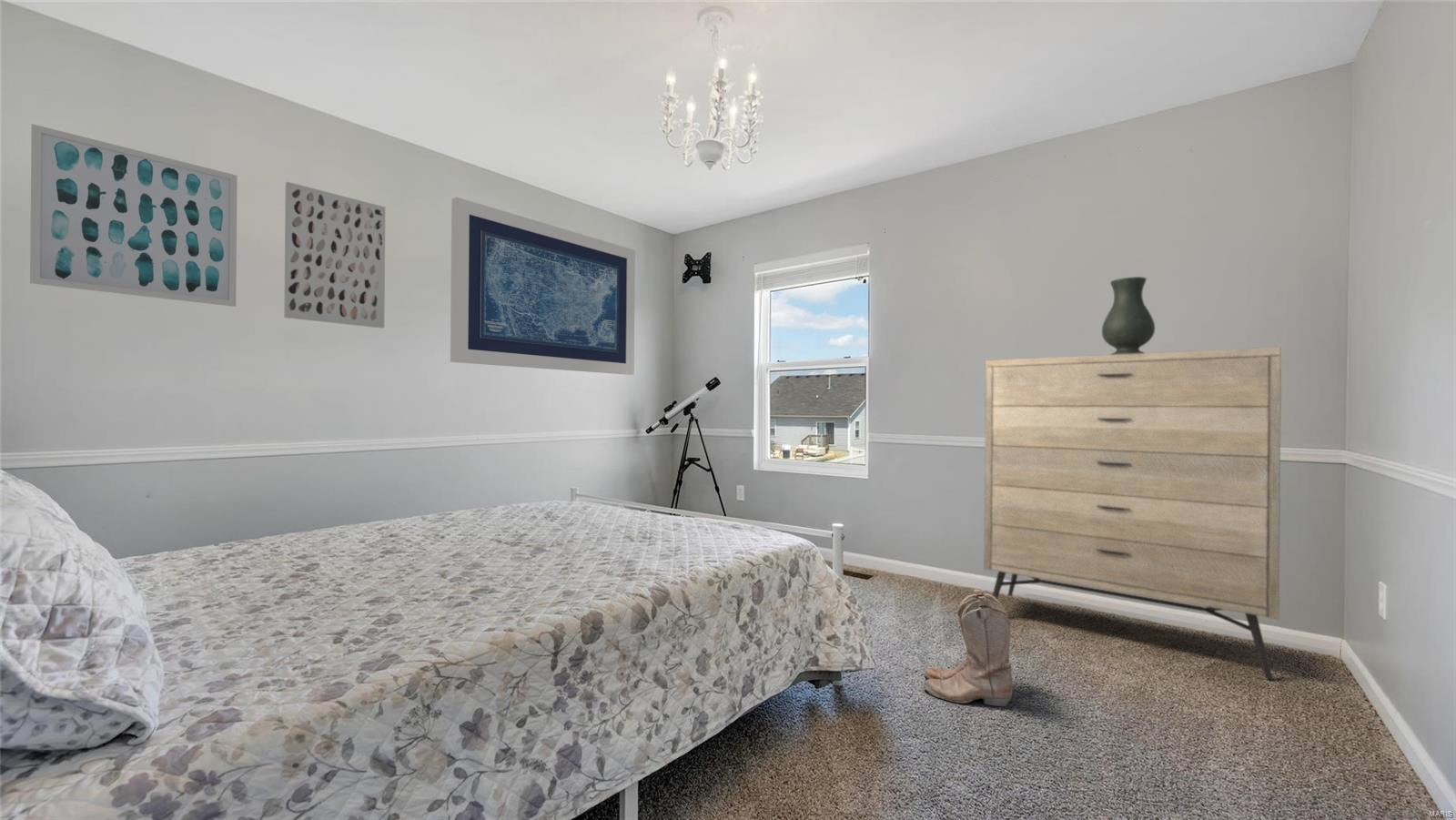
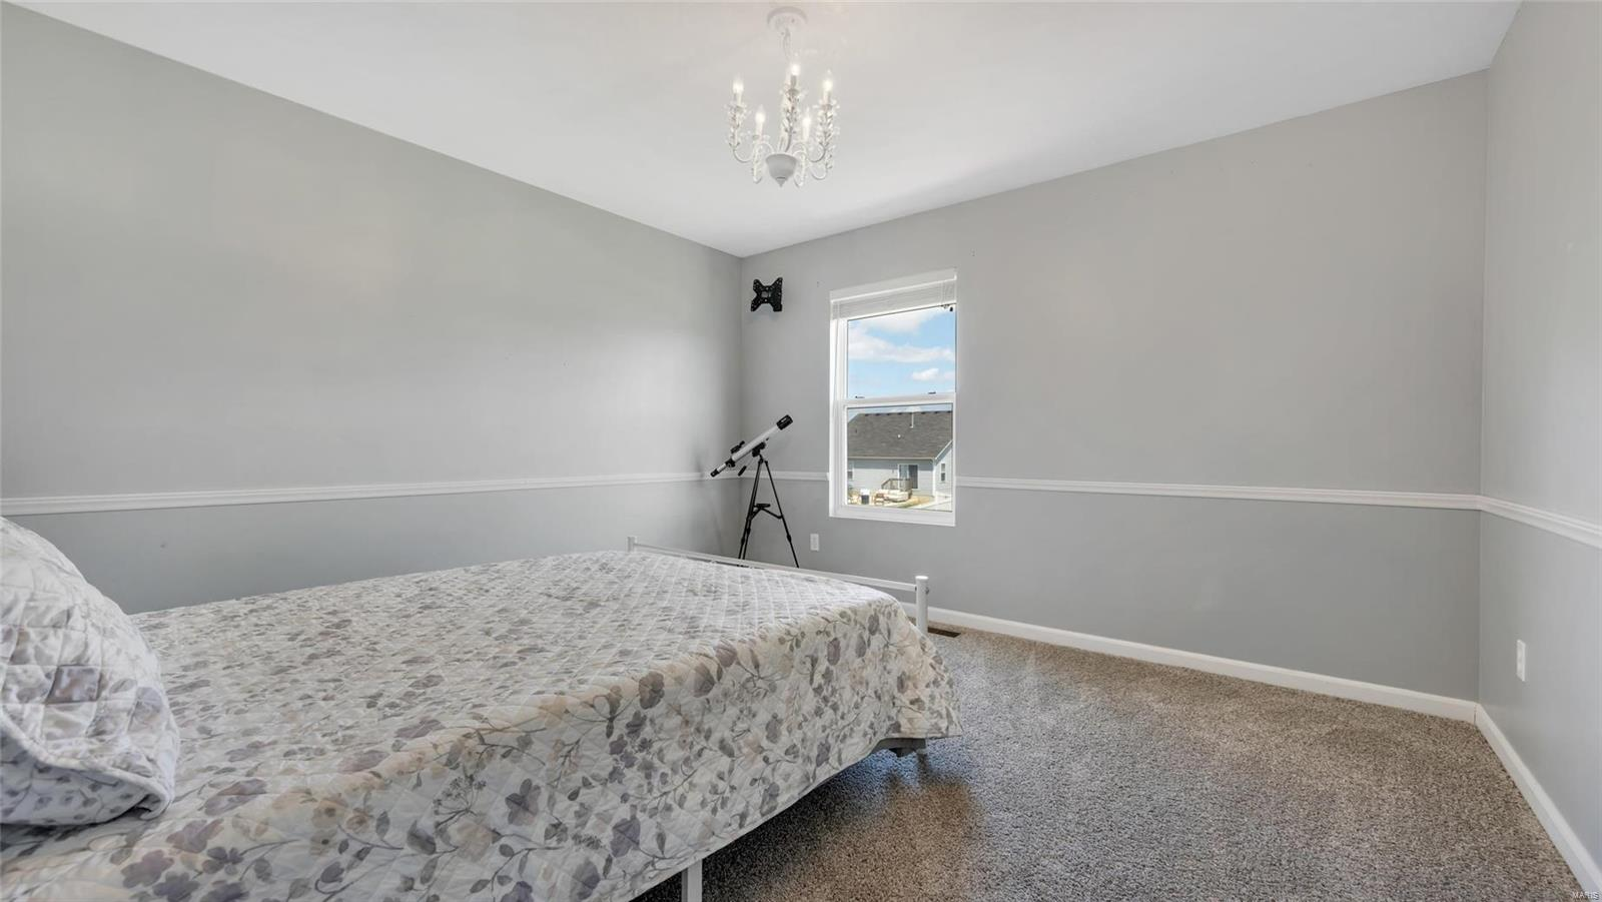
- vase (1127, 319)
- wall art (555, 299)
- wall art (143, 224)
- dresser (1117, 493)
- boots (965, 642)
- wall art (337, 258)
